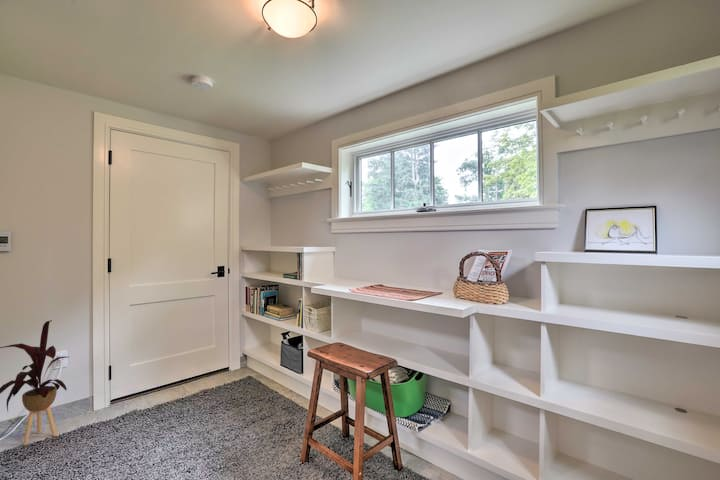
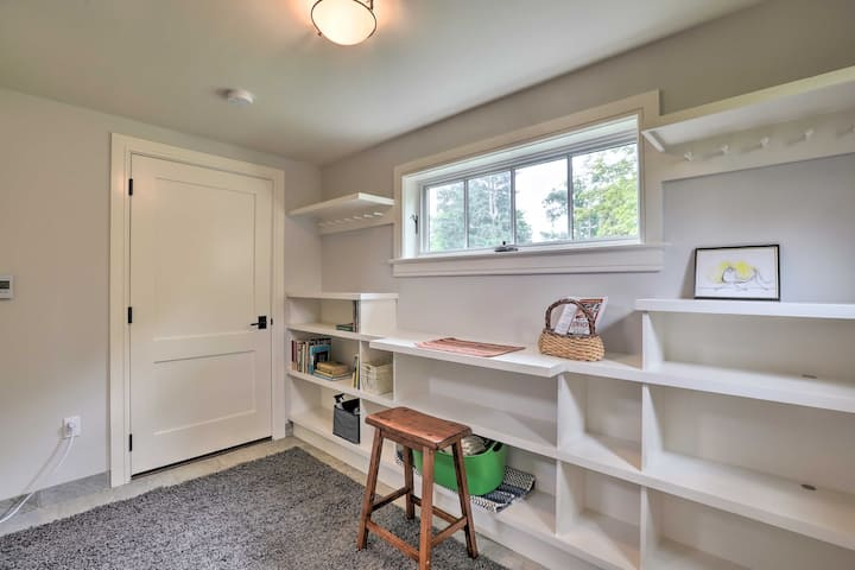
- house plant (31, 381)
